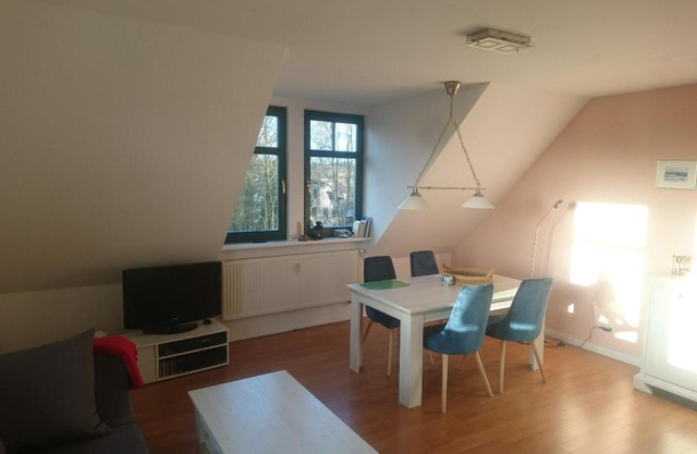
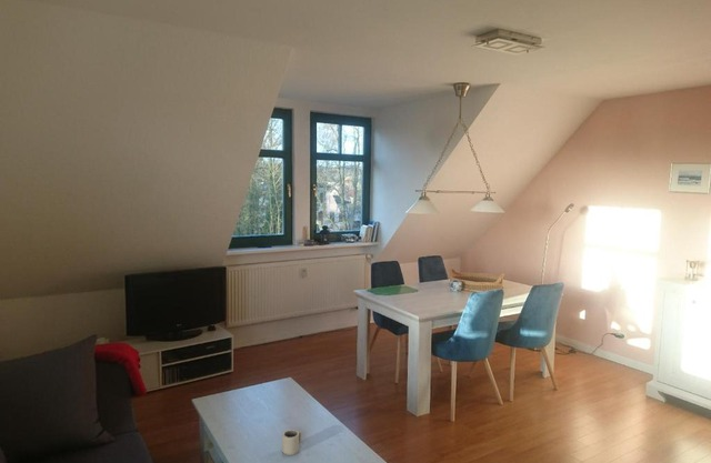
+ cup (292, 441)
